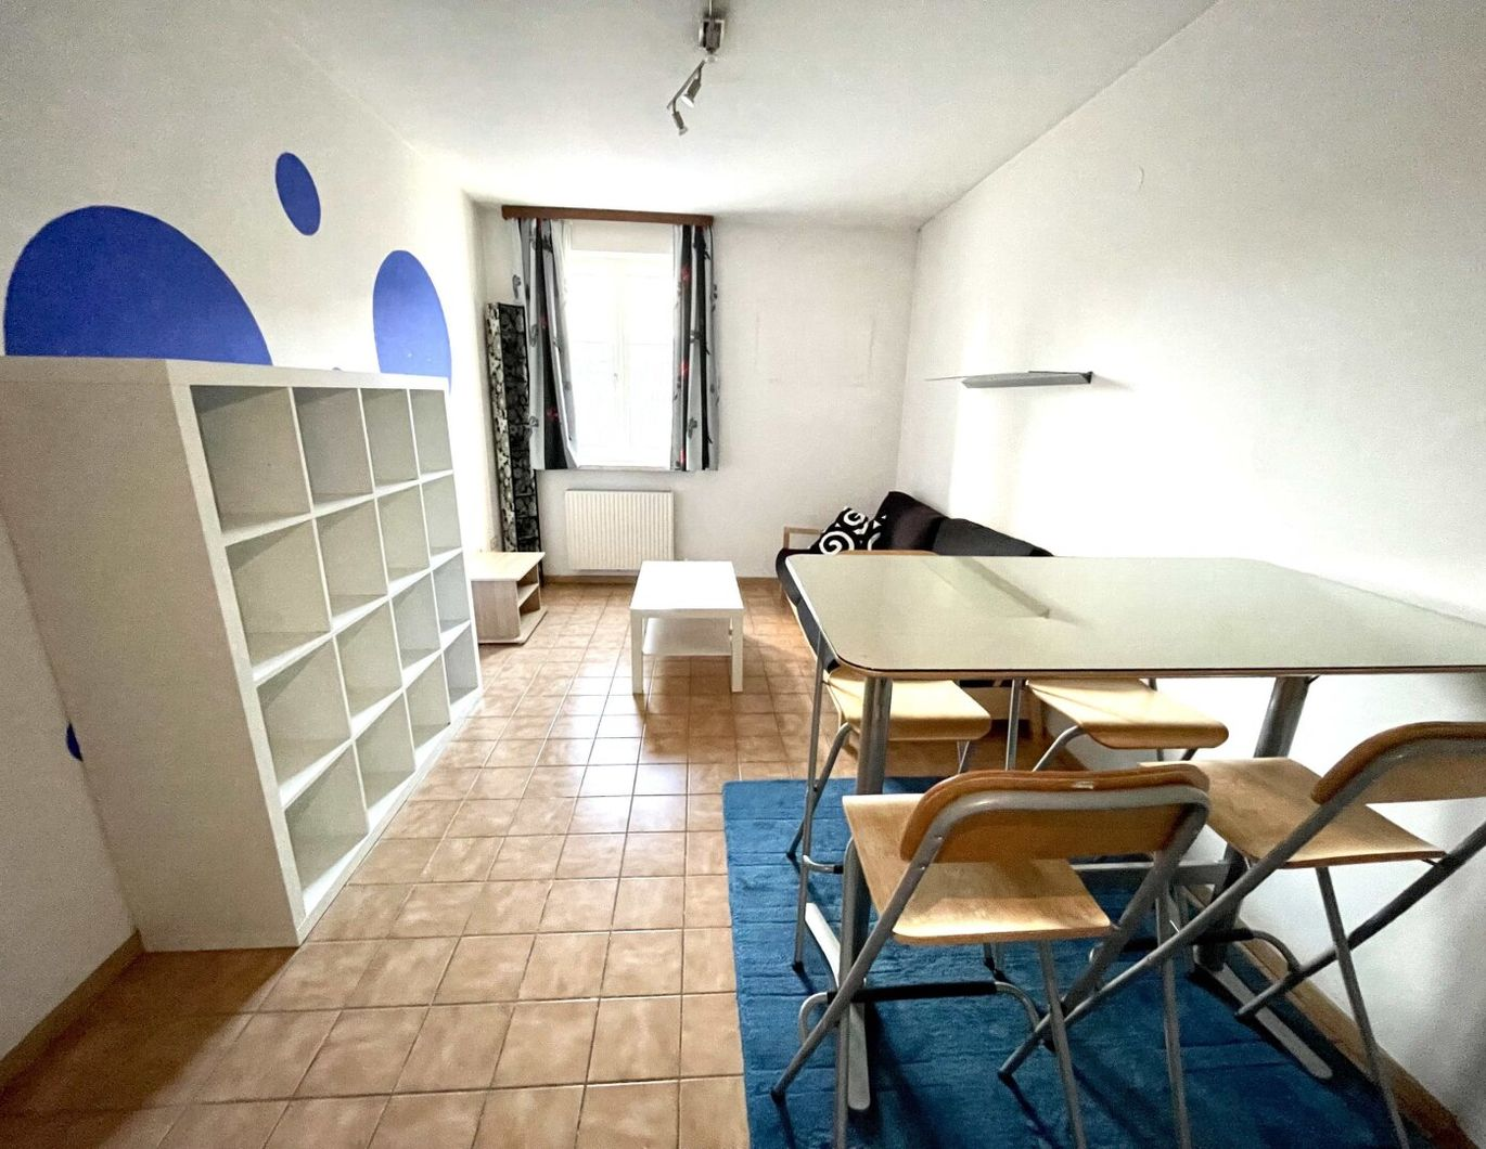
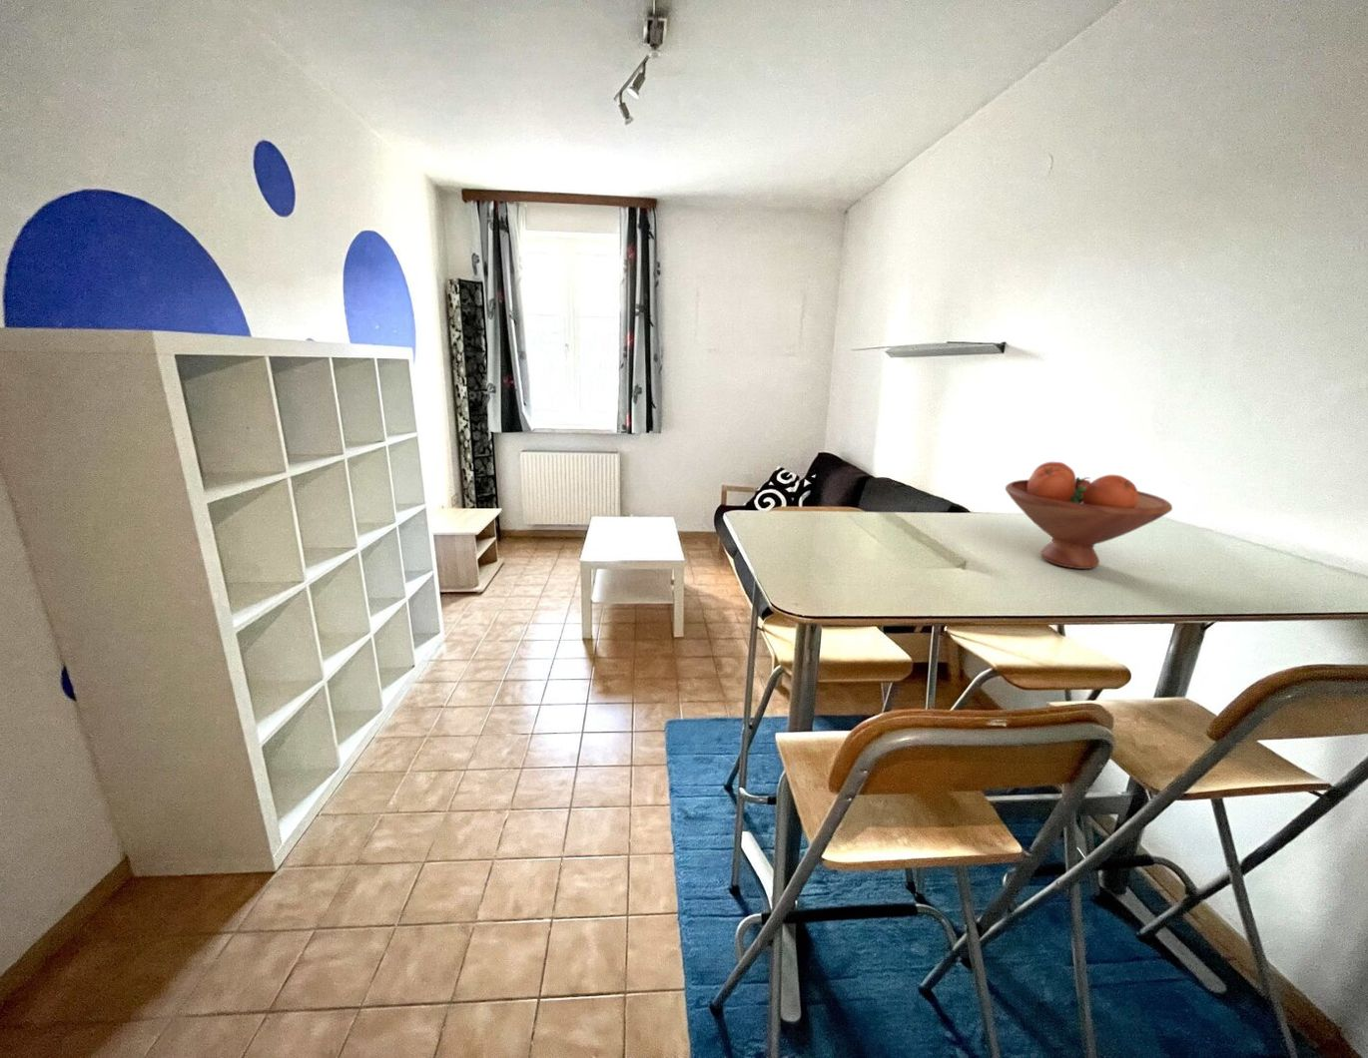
+ fruit bowl (1078, 514)
